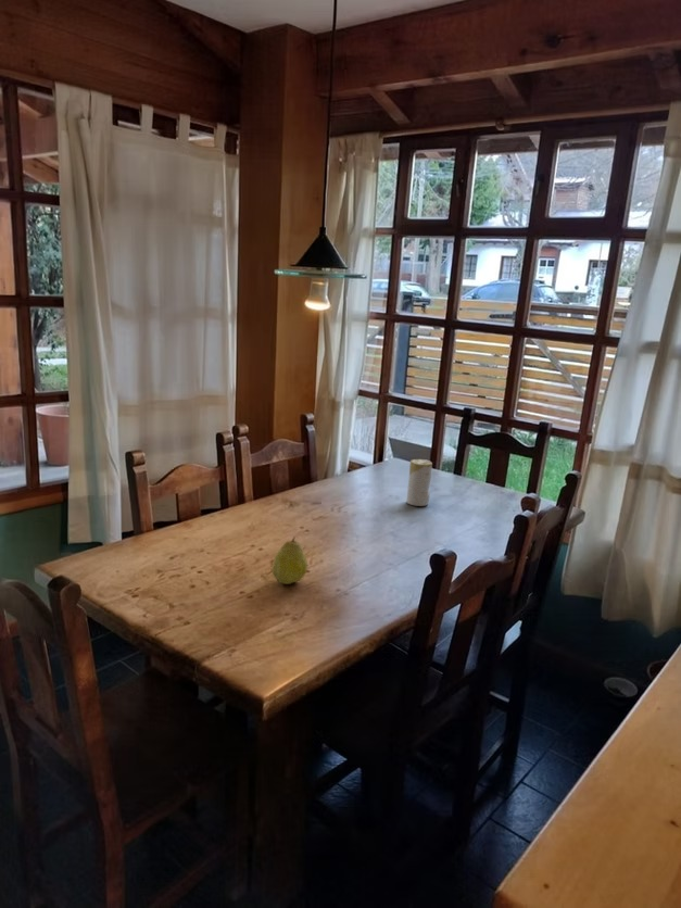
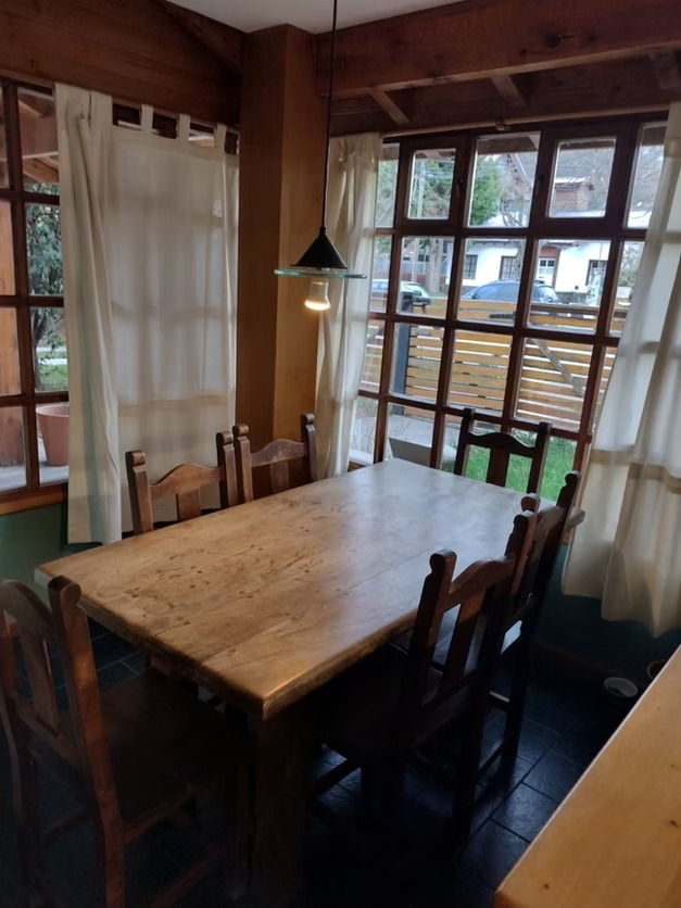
- fruit (290, 560)
- candle (419, 482)
